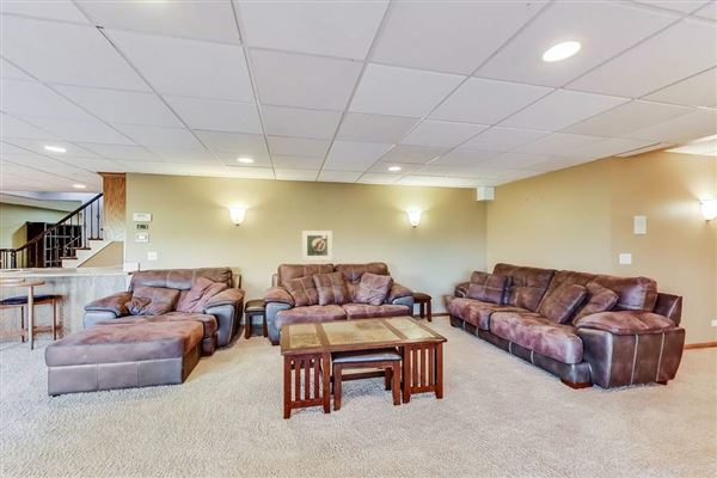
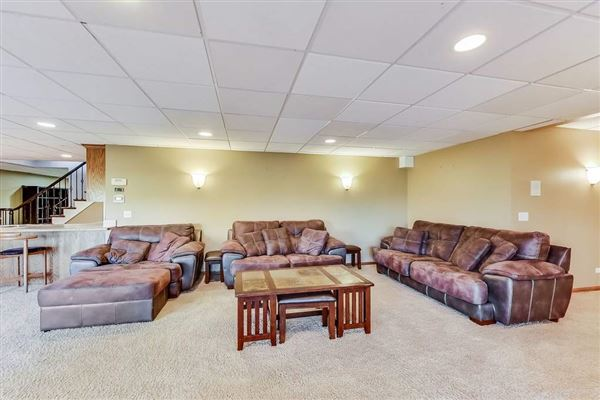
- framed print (317, 245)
